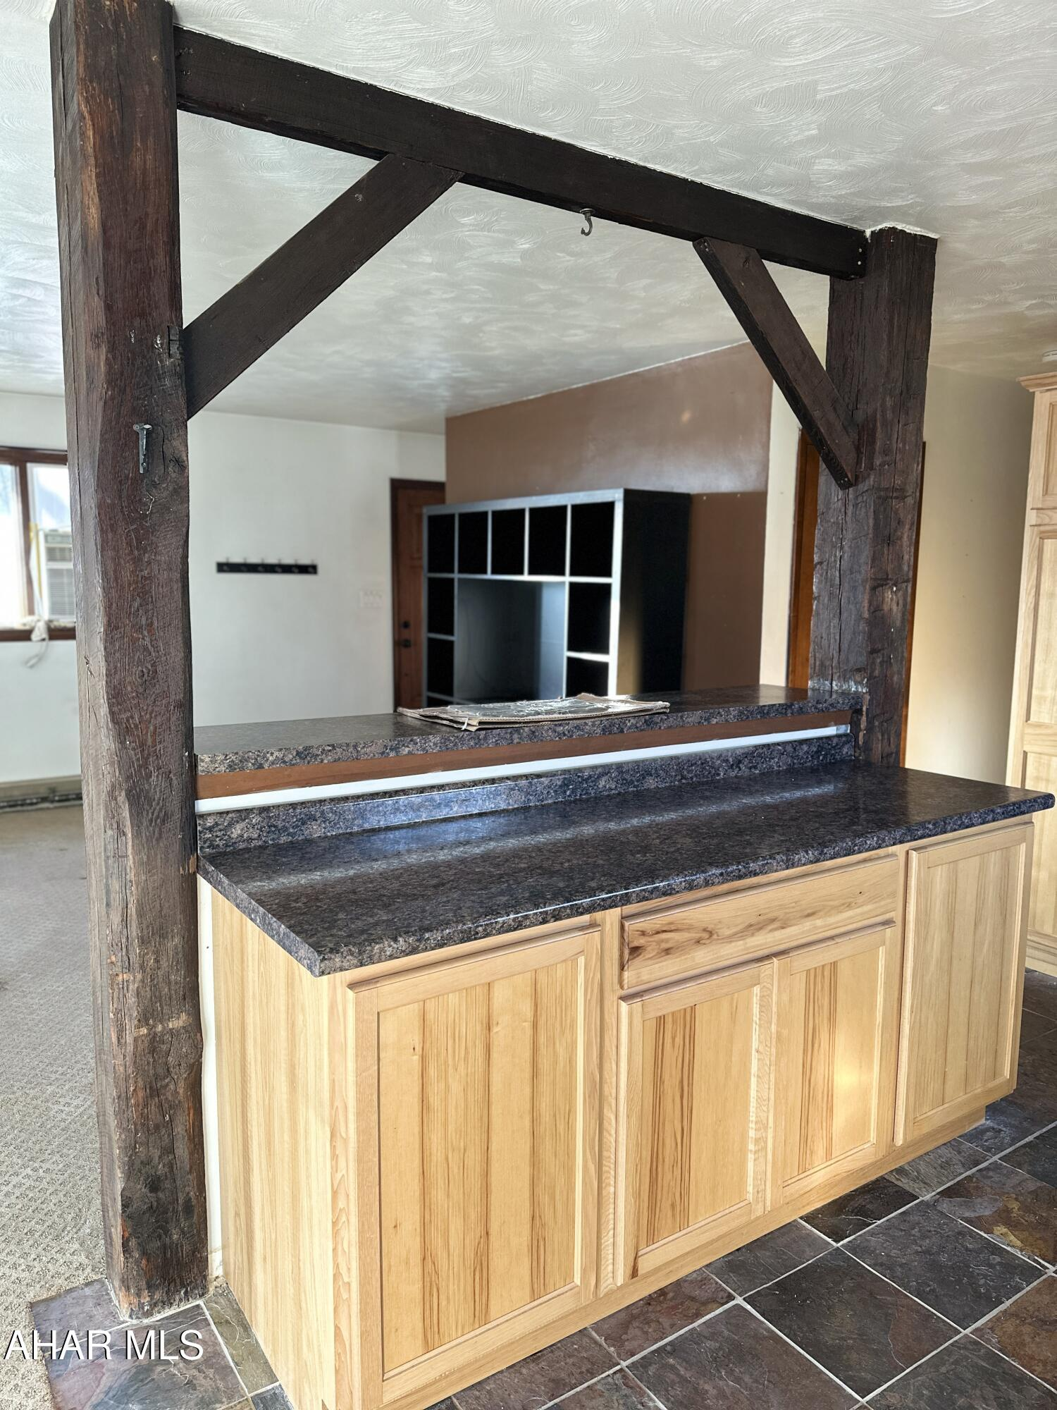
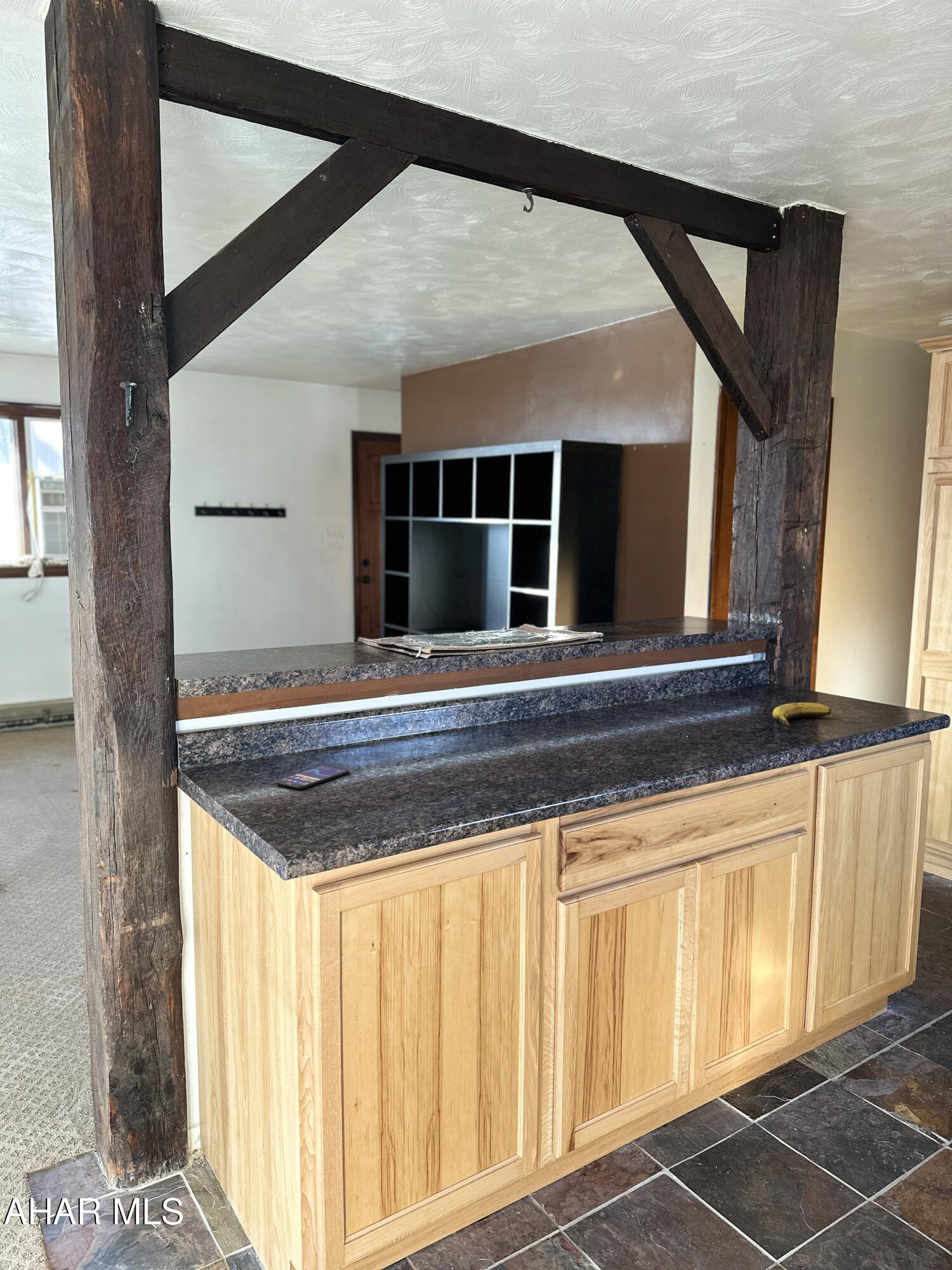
+ smartphone (313, 777)
+ banana (797, 712)
